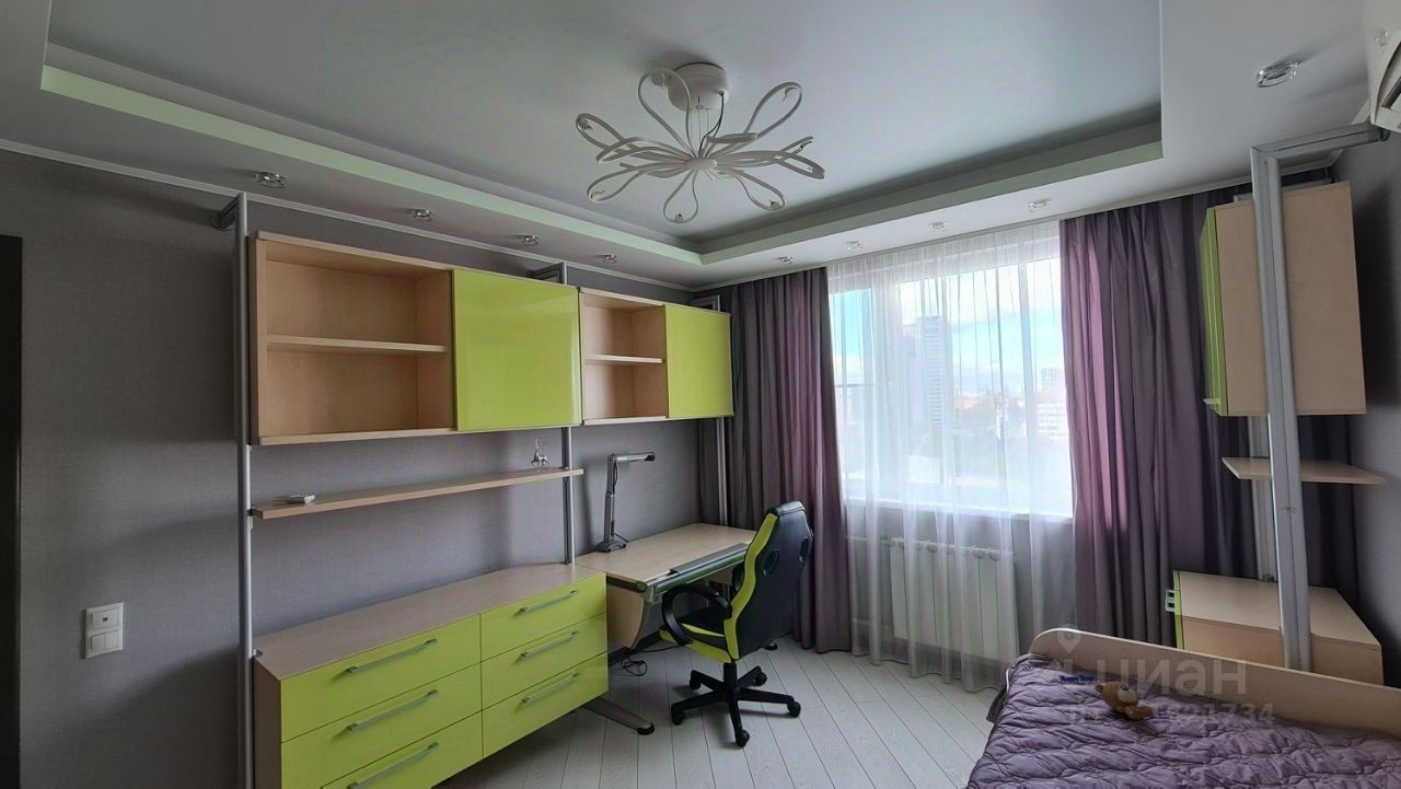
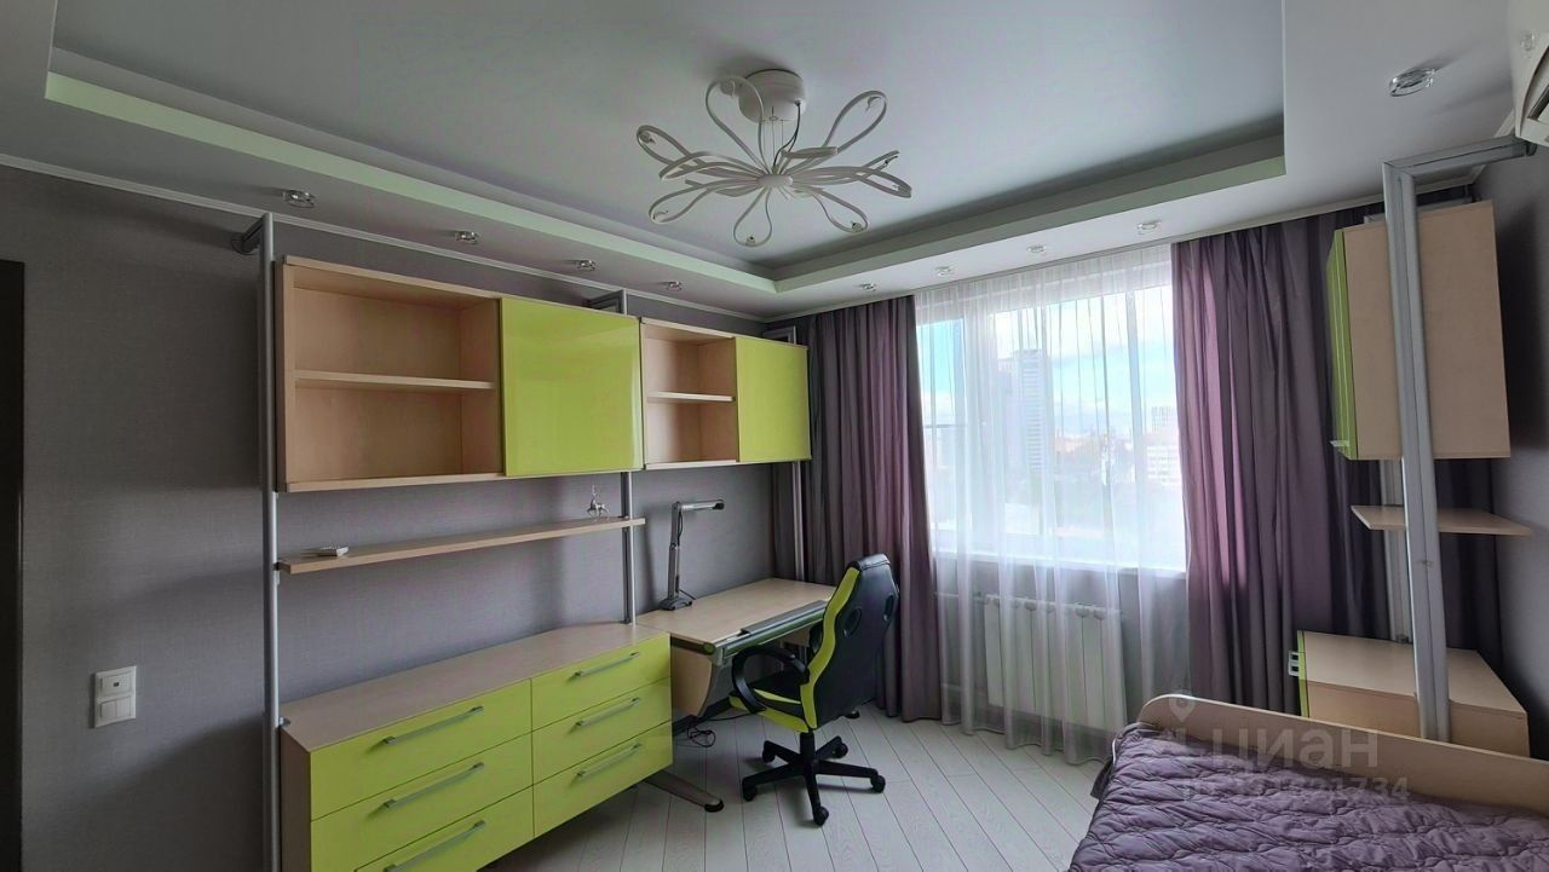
- teddy bear (1115, 698)
